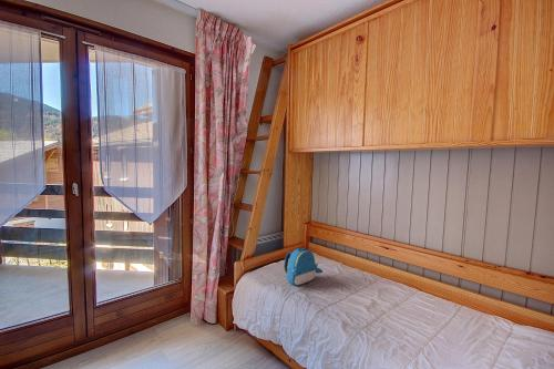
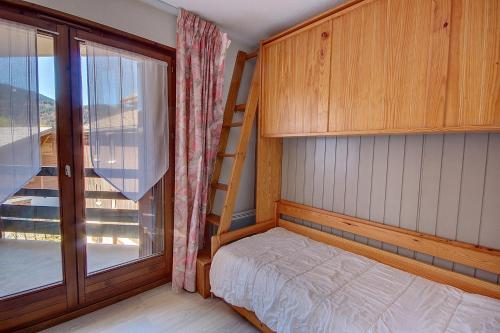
- backpack (300, 263)
